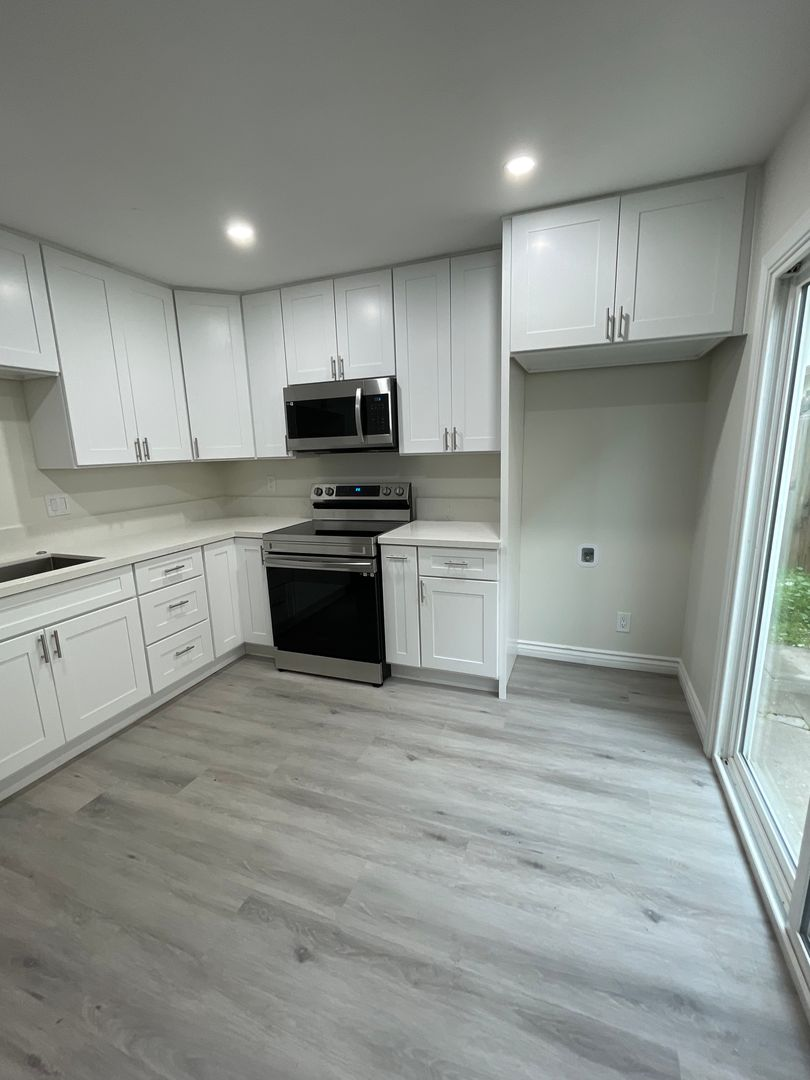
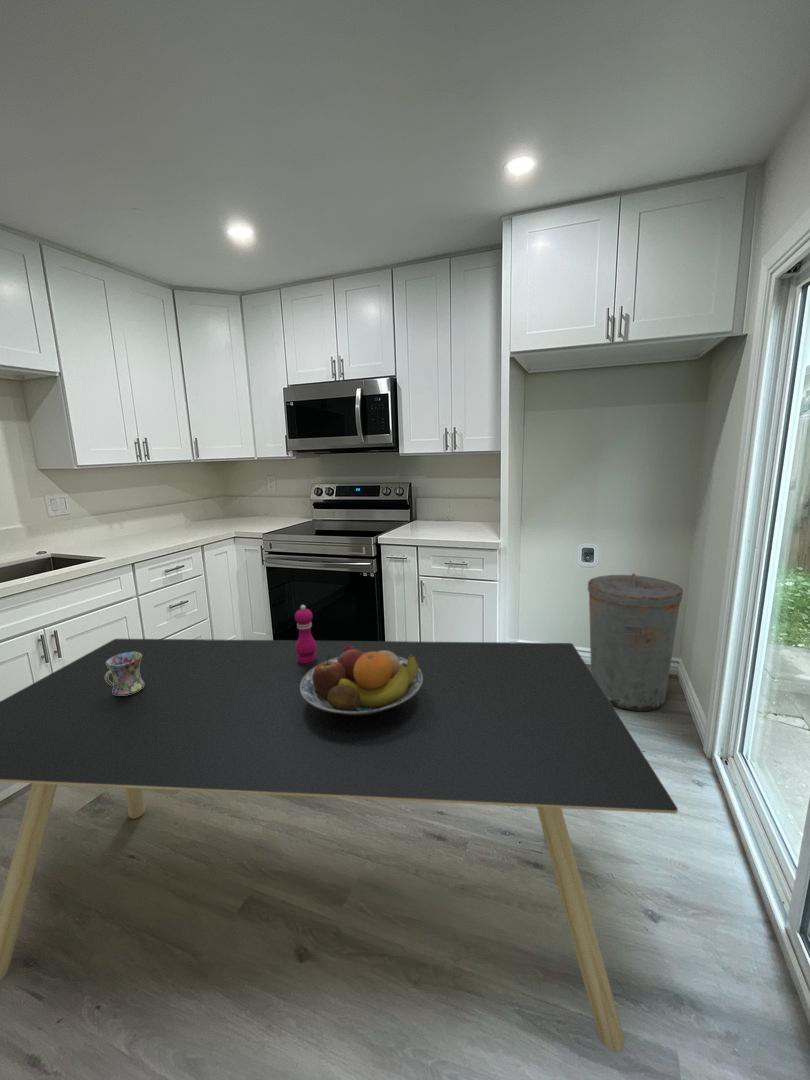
+ pepper mill (304, 632)
+ mug (123, 676)
+ trash can (630, 635)
+ dining table (305, 795)
+ fruit bowl (361, 673)
